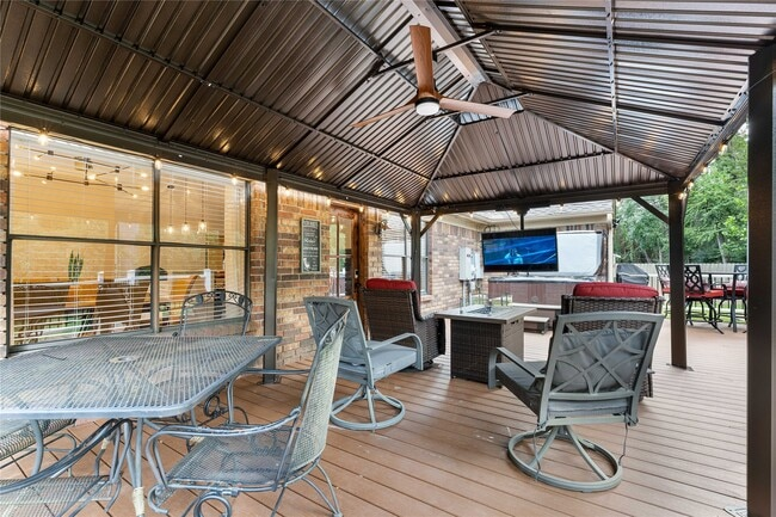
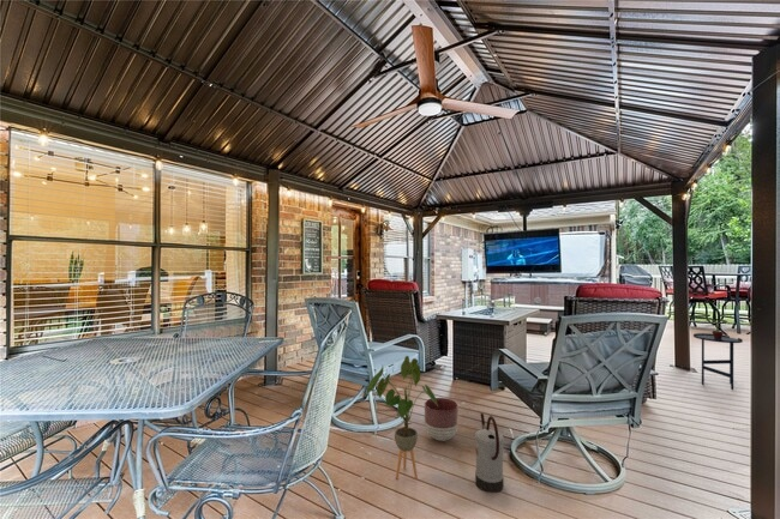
+ potted plant (716, 328)
+ side table (716, 360)
+ watering can (488, 447)
+ planter (440, 421)
+ house plant (400, 415)
